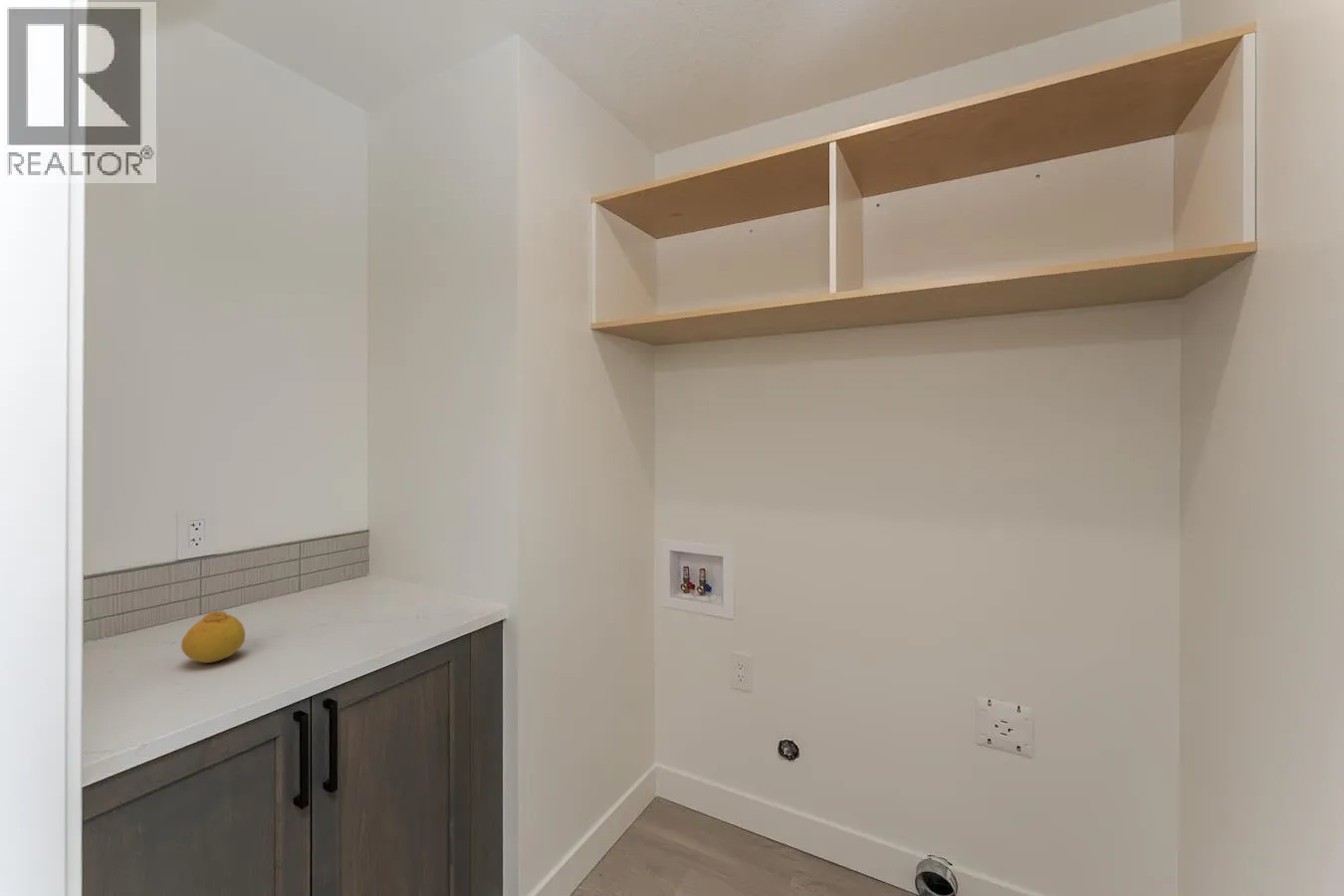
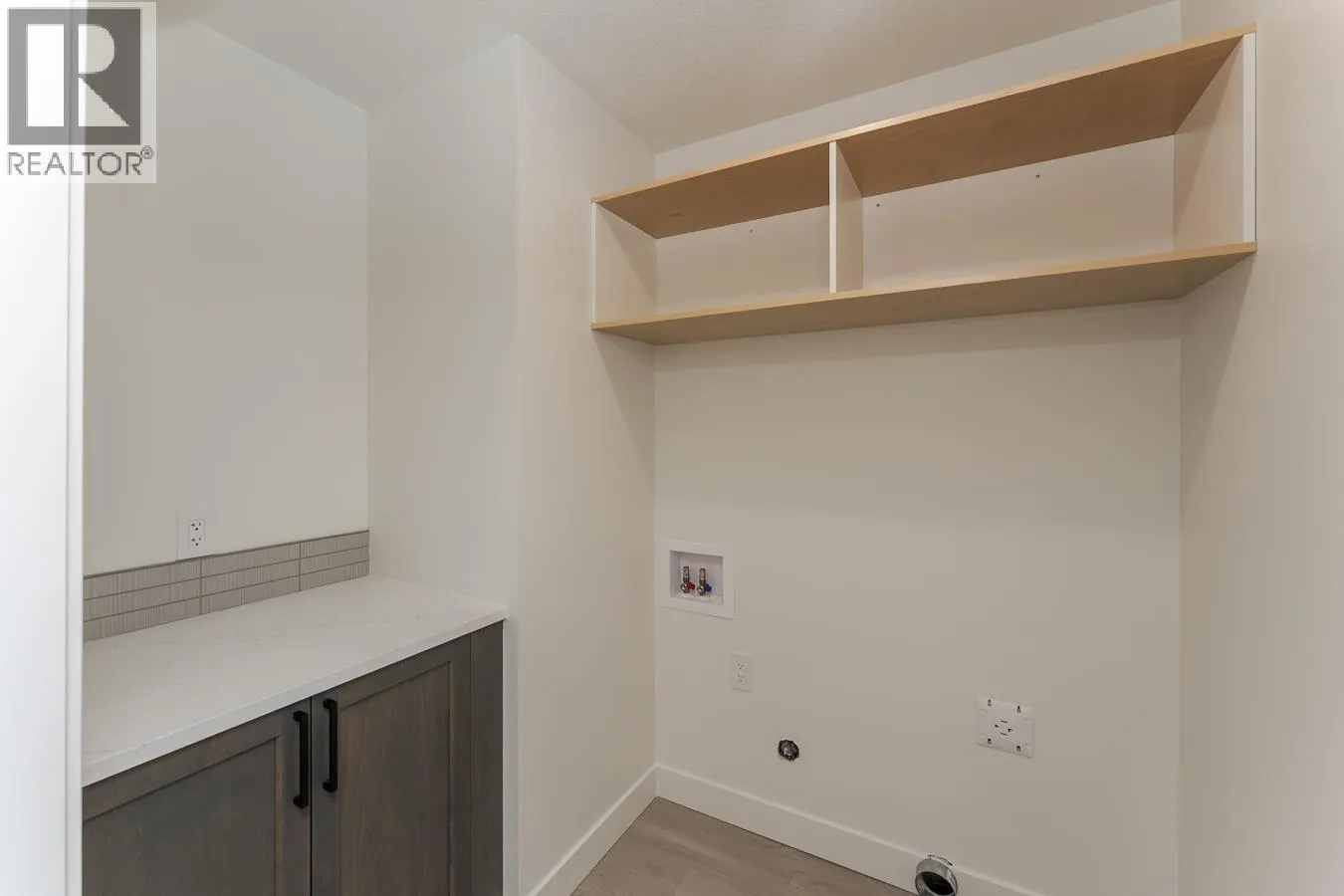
- fruit (214, 636)
